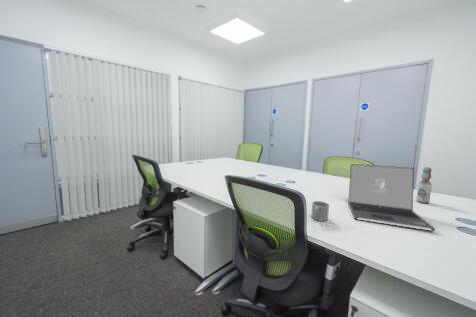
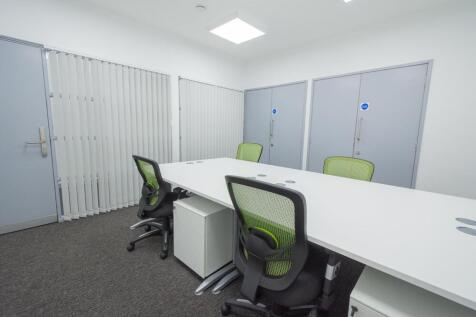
- mug (319, 211)
- laptop (386, 192)
- bottle (424, 185)
